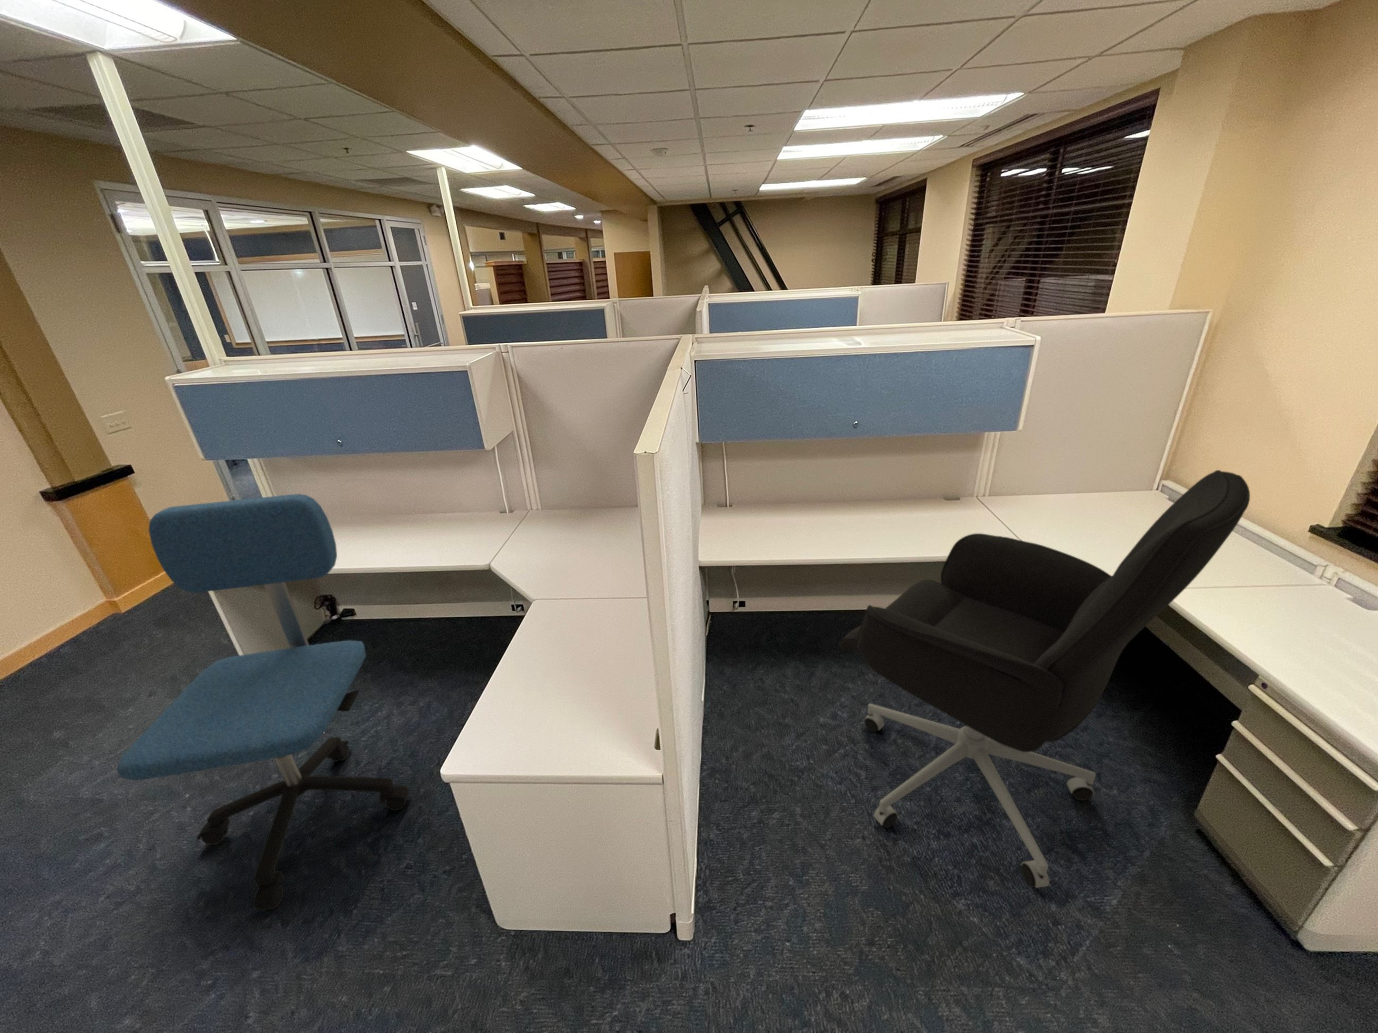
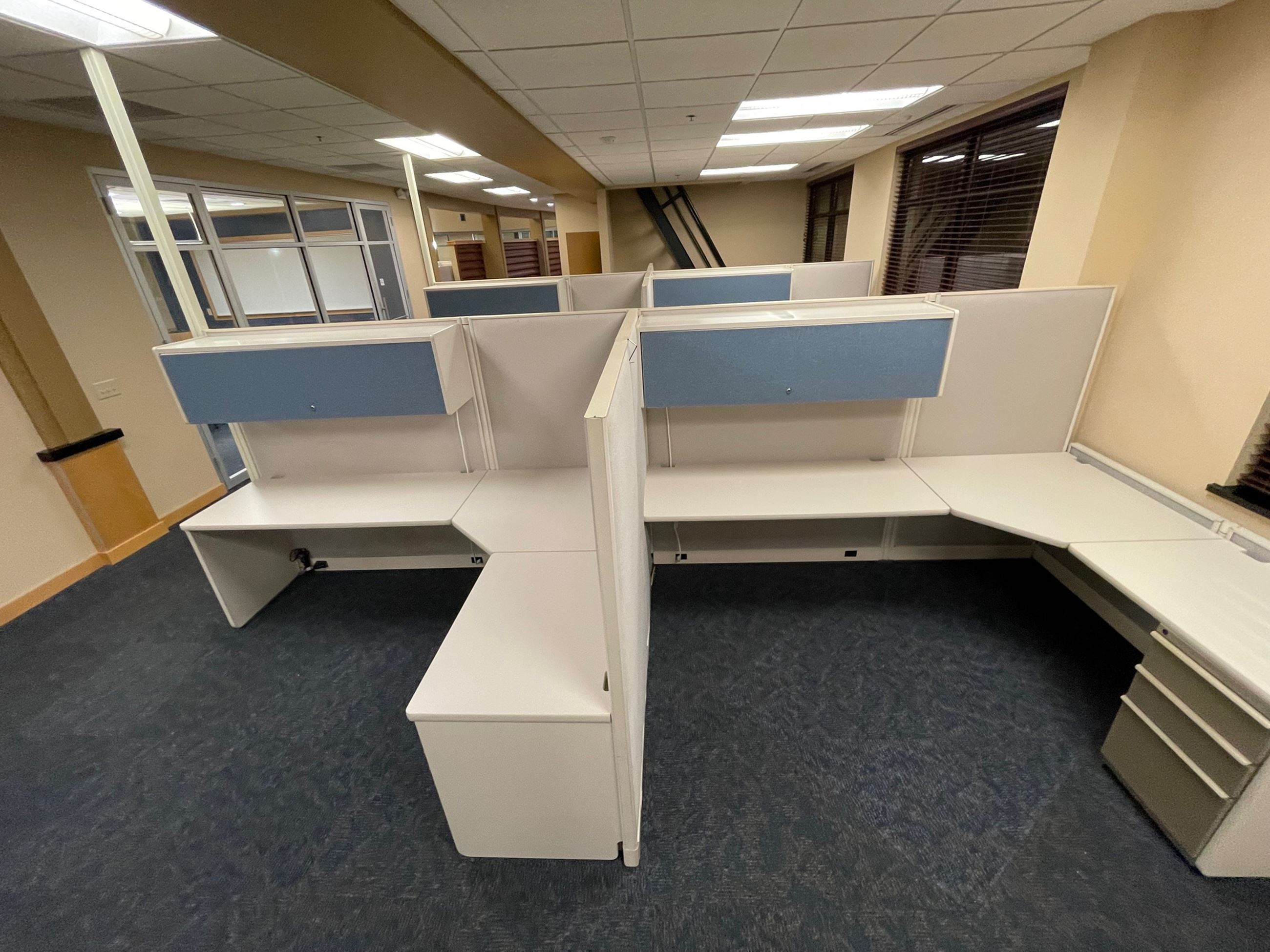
- office chair (255, 696)
- office chair (992, 642)
